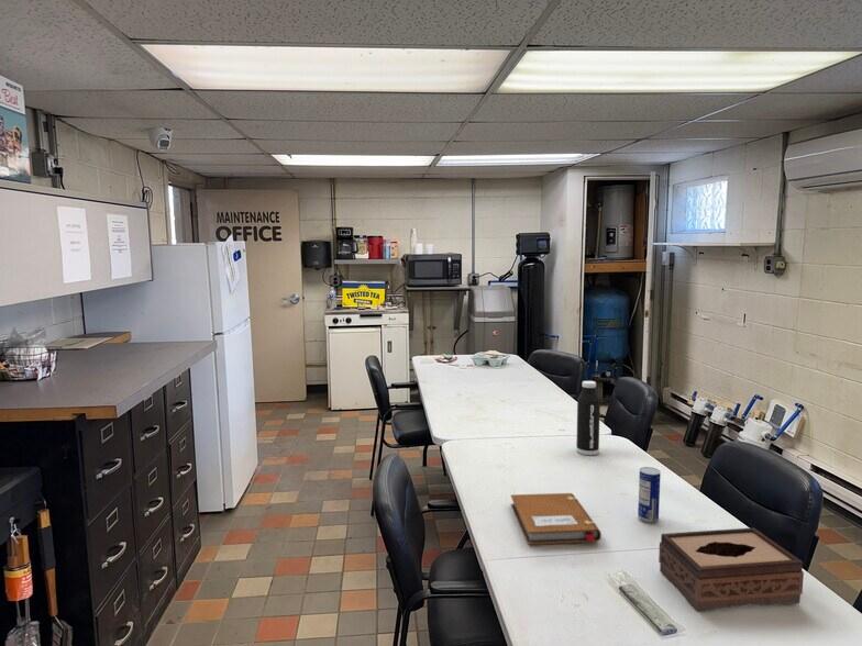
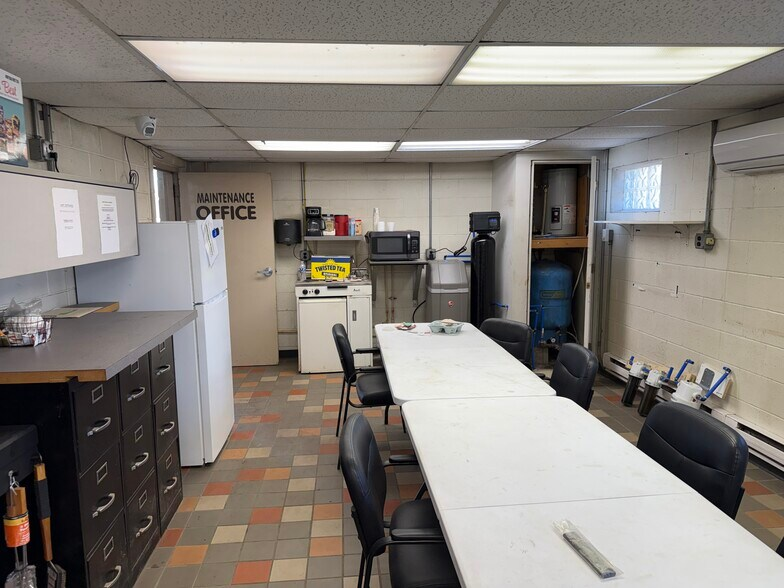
- beverage can (649, 494)
- notebook (553, 517)
- tissue box (727, 566)
- water bottle (588, 416)
